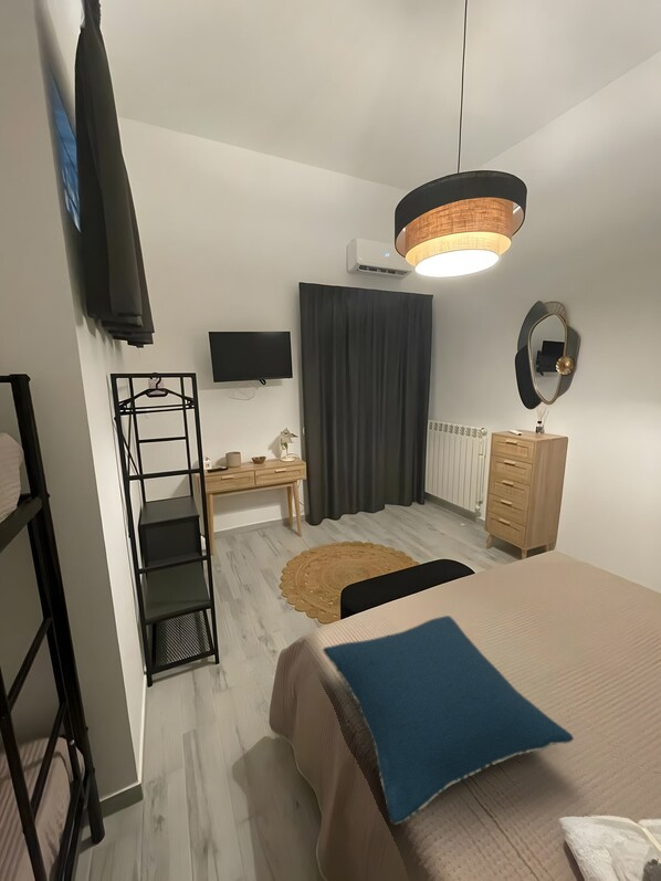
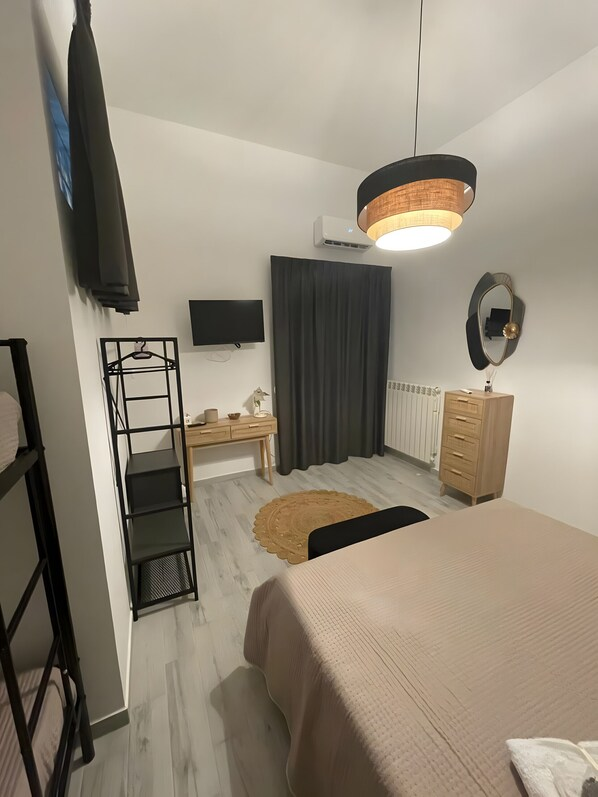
- pillow (429, 688)
